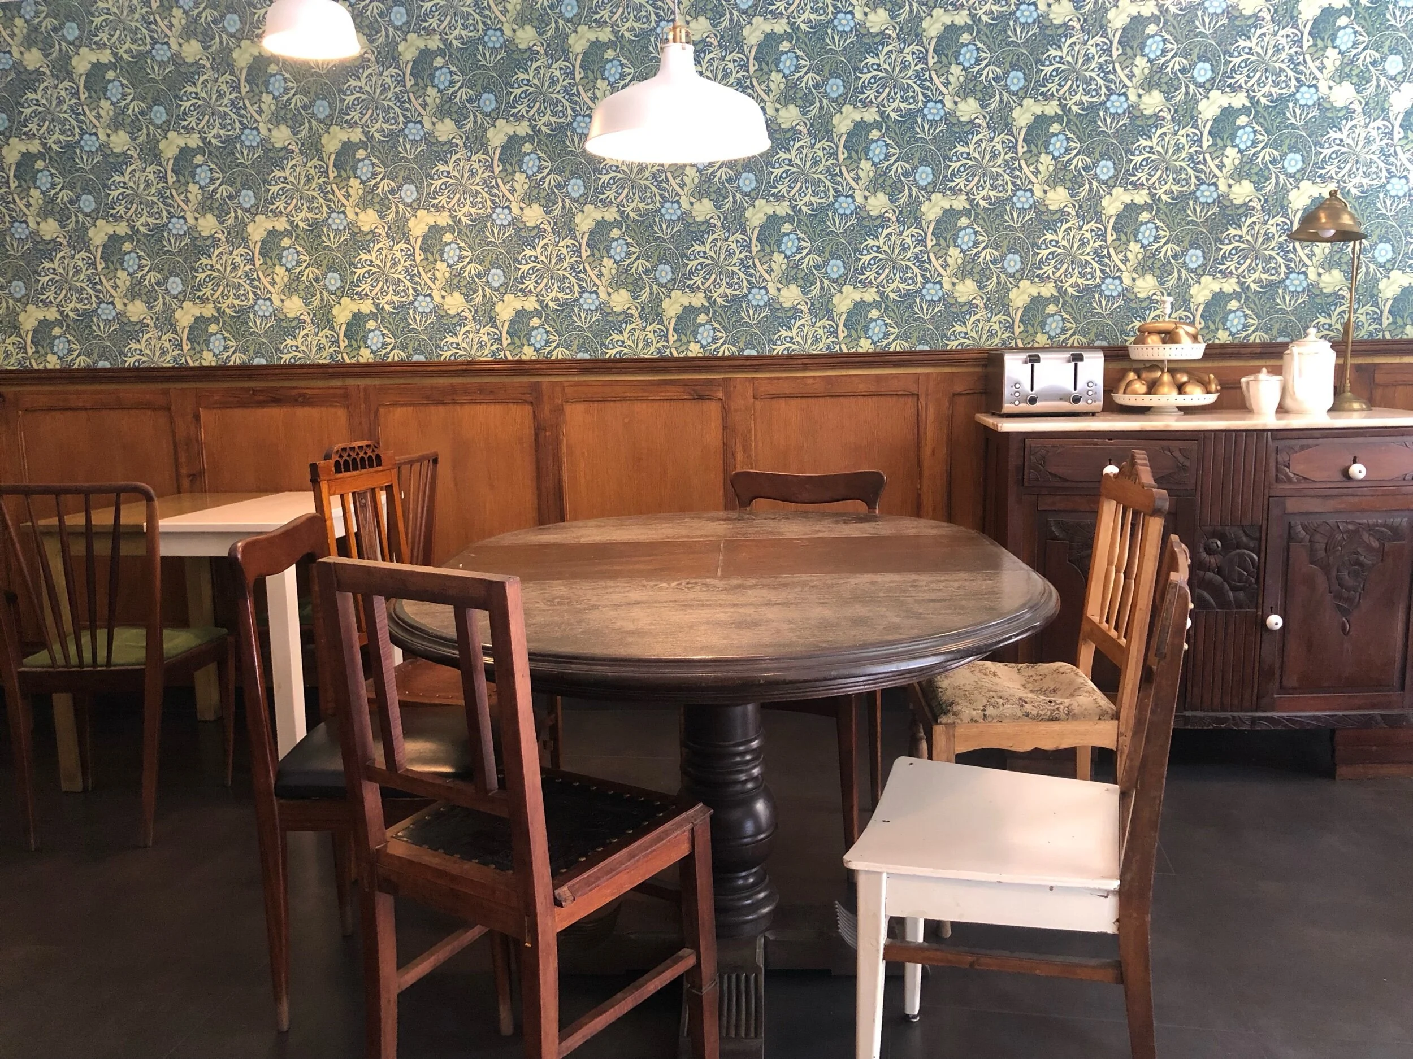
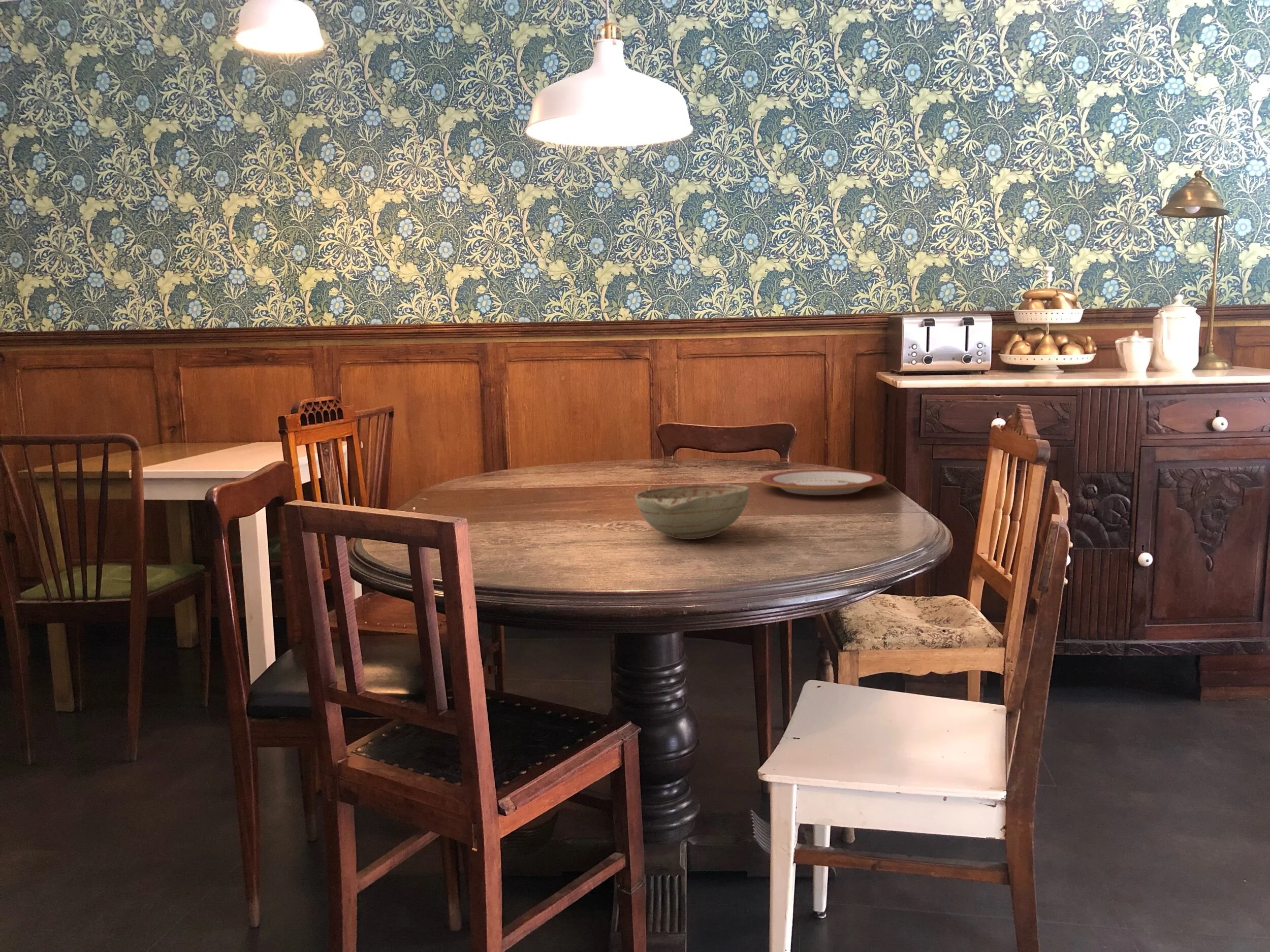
+ plate (822, 483)
+ decorative bowl (692, 511)
